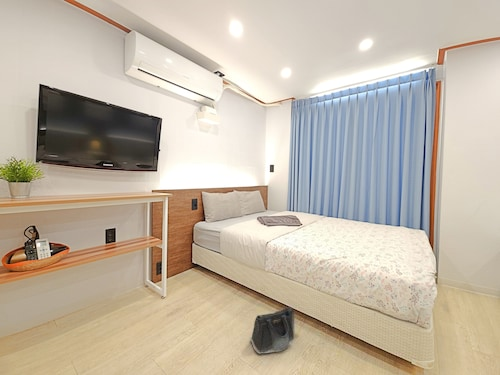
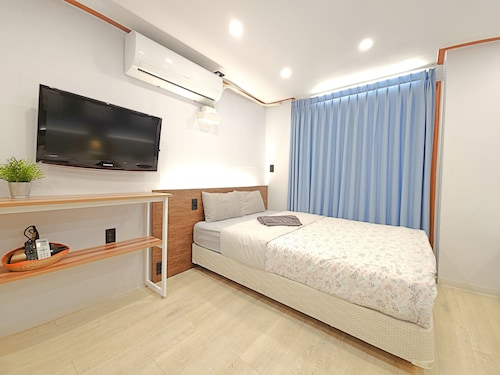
- saddlebag (274, 325)
